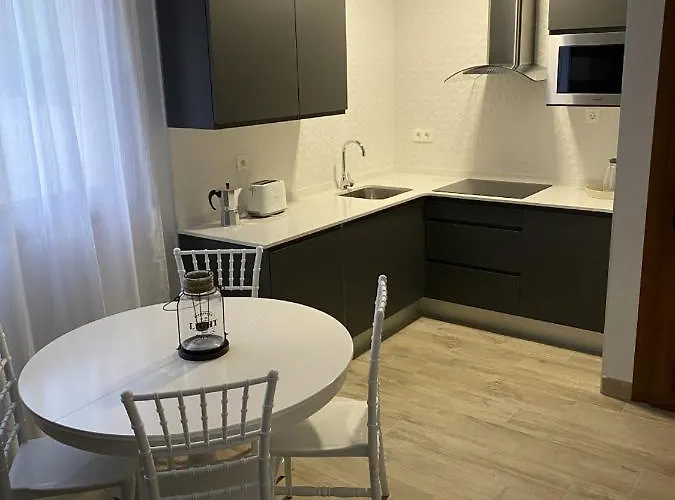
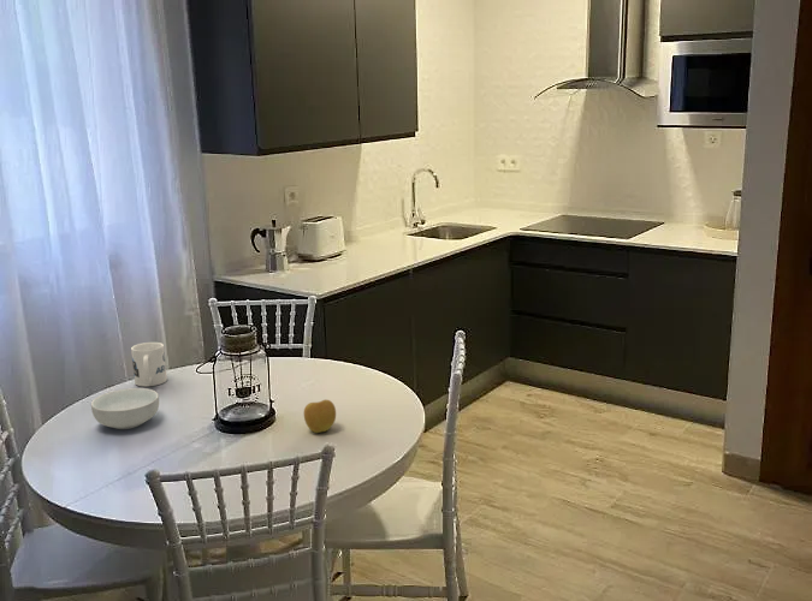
+ apple (319, 415)
+ cereal bowl (126, 411)
+ mug (147, 365)
